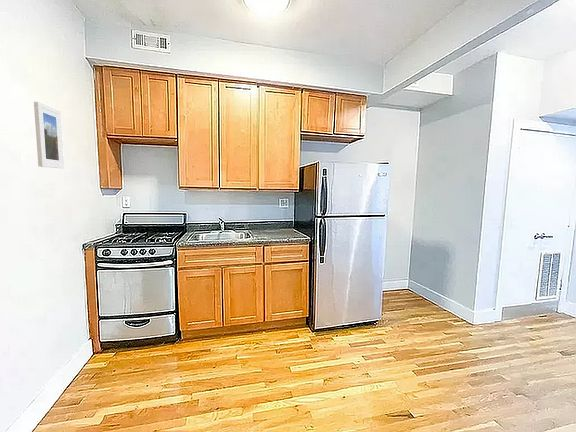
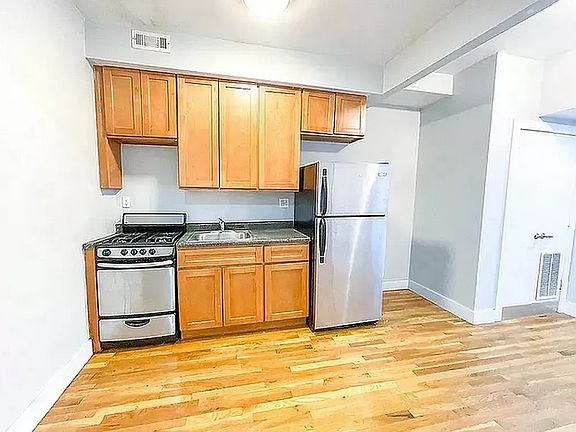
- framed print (50, 137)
